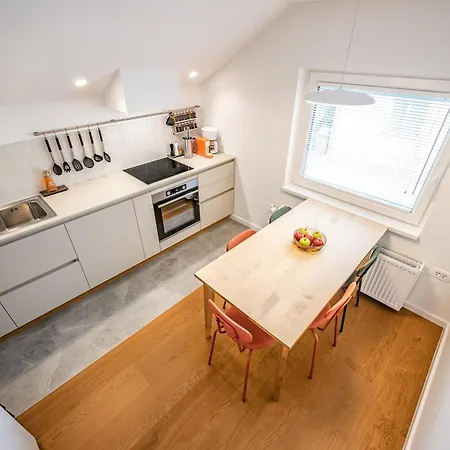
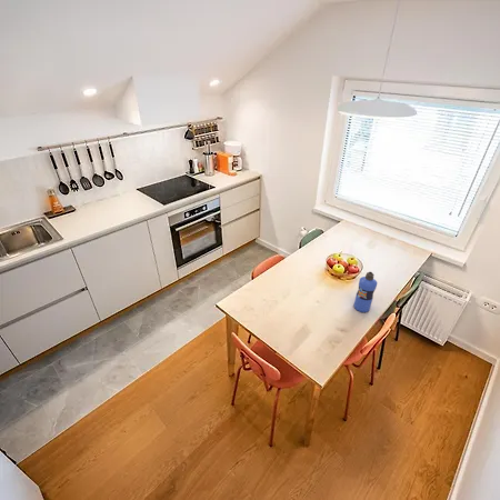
+ water bottle (366, 290)
